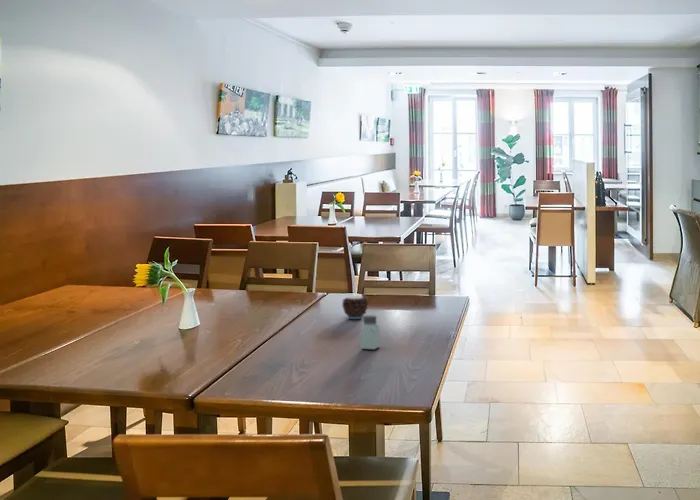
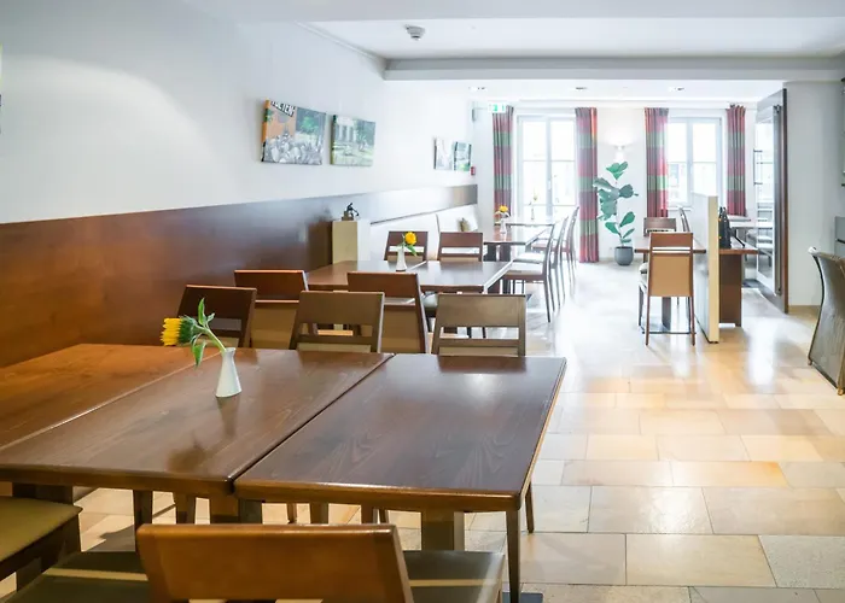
- candle (355, 305)
- saltshaker (370, 332)
